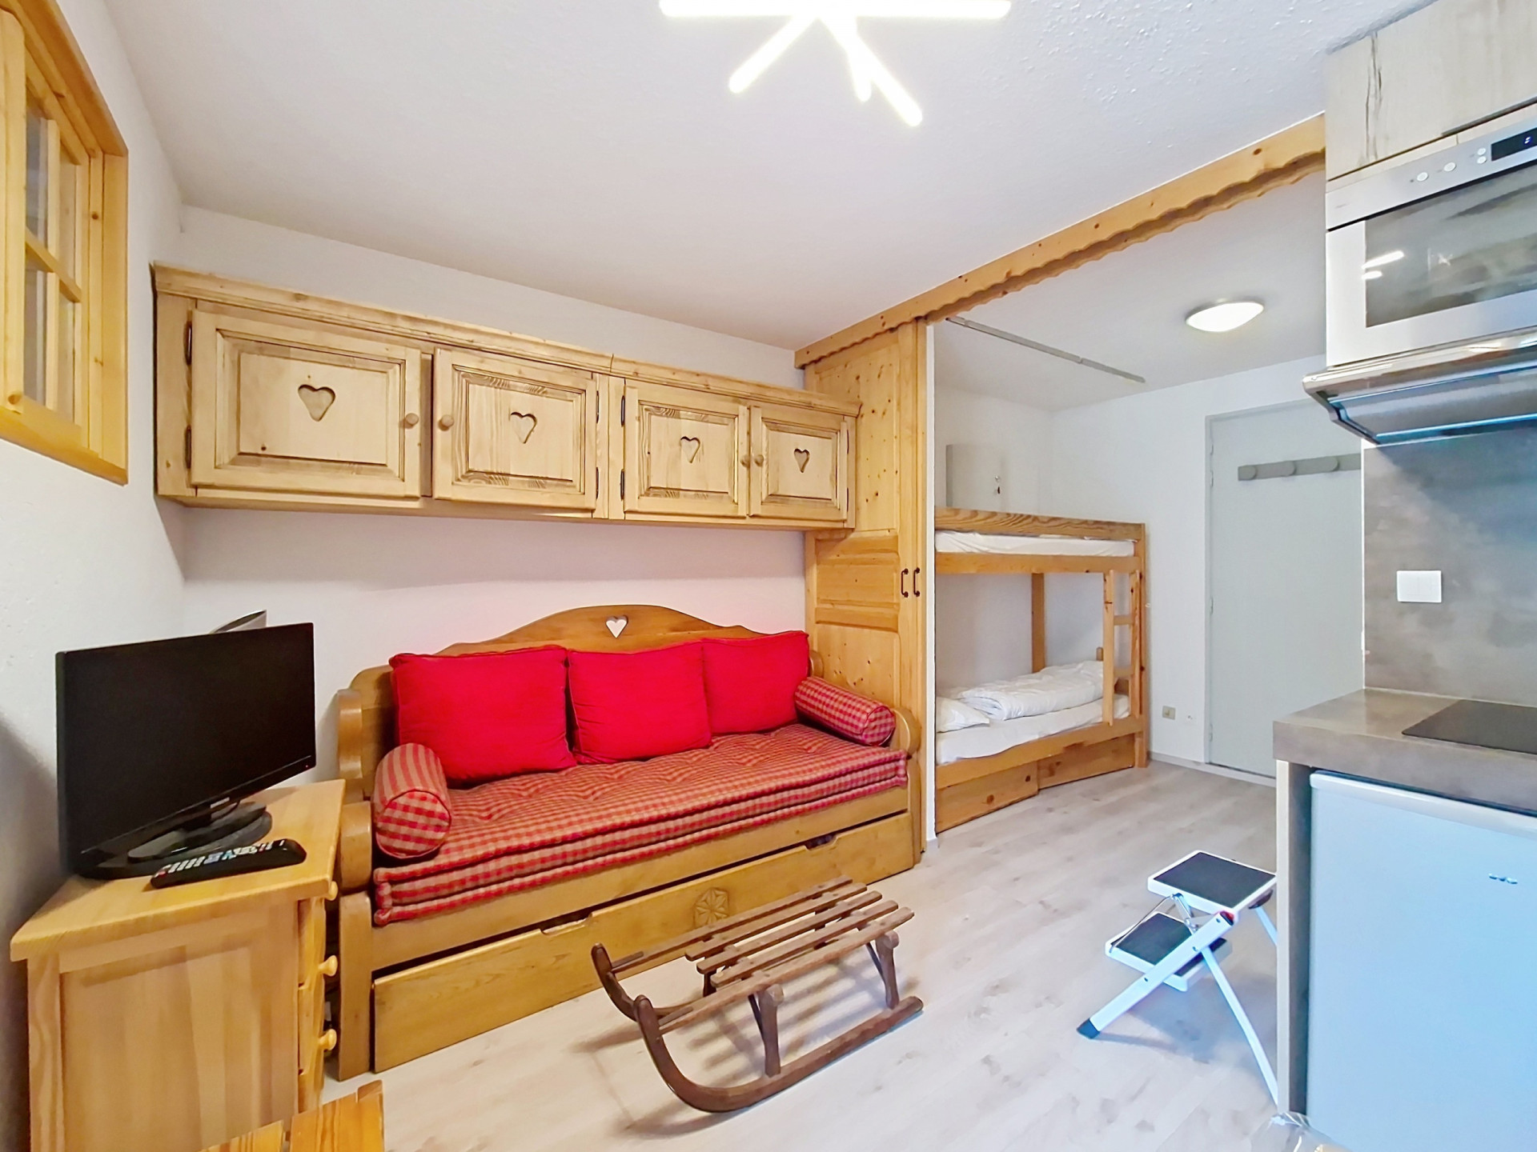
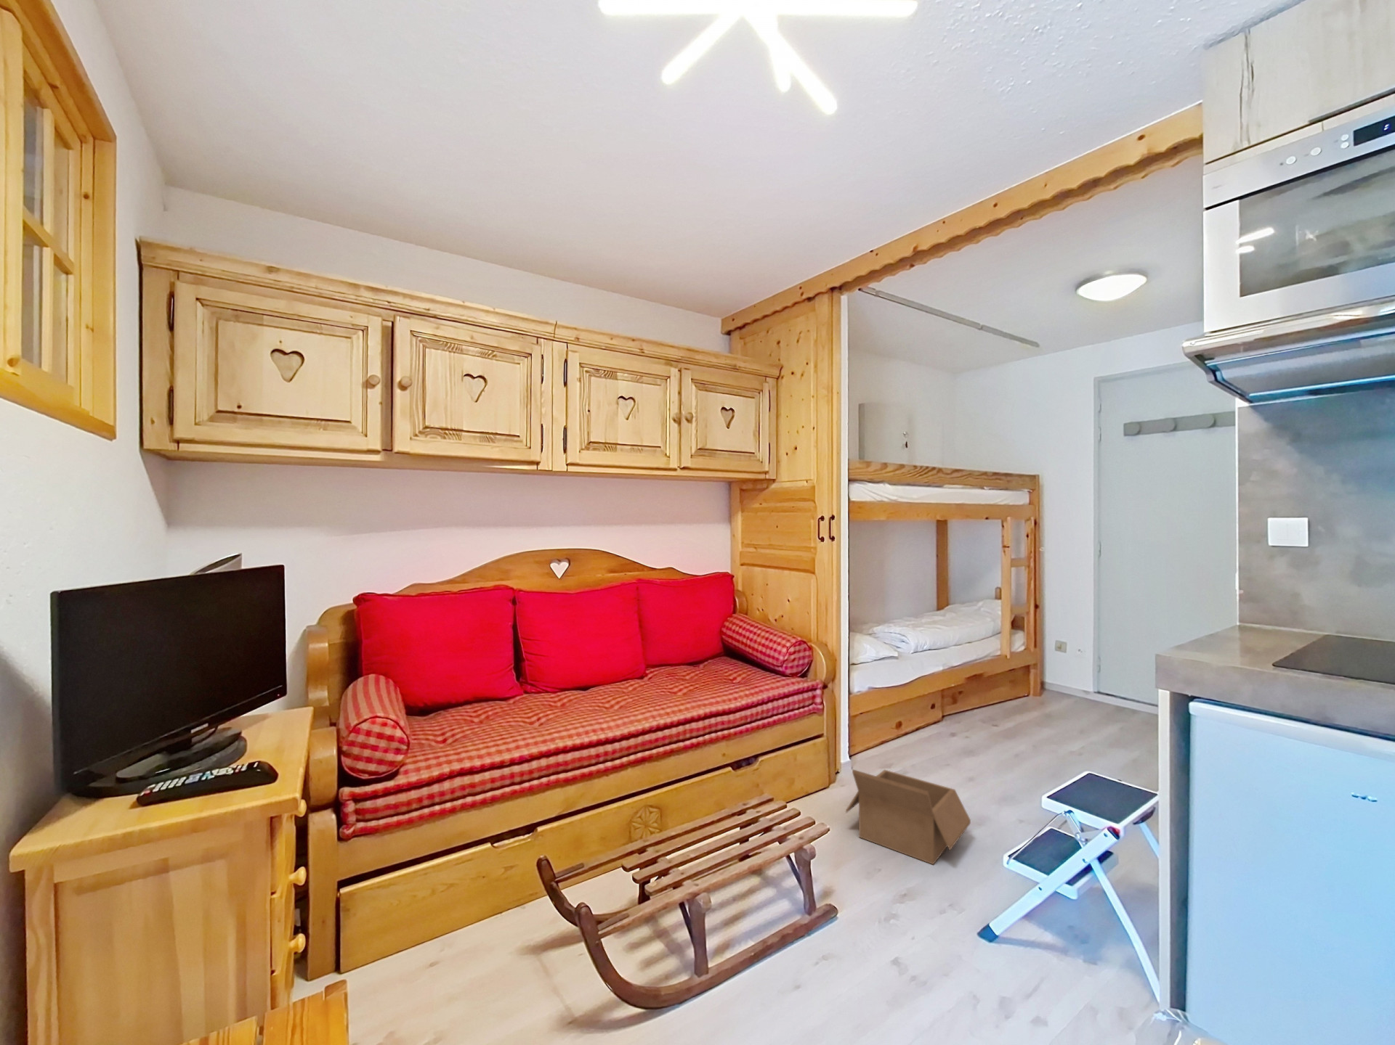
+ box (907, 800)
